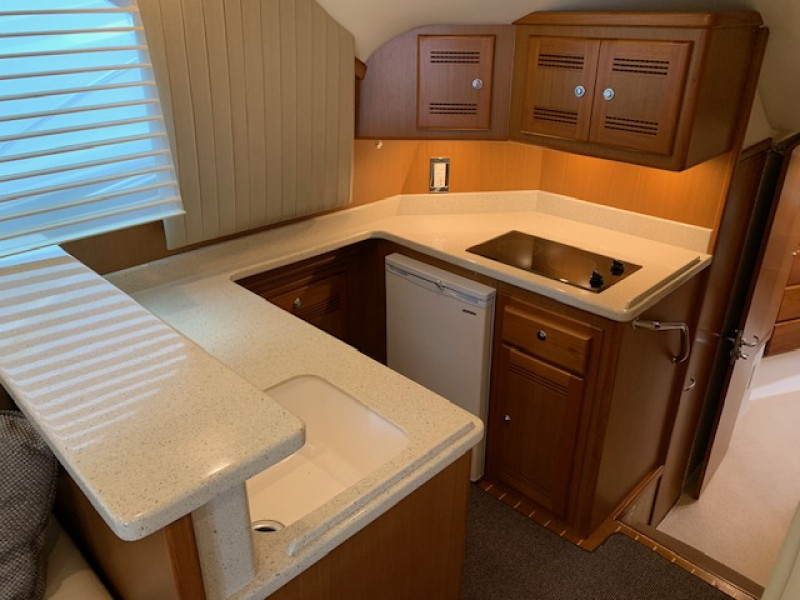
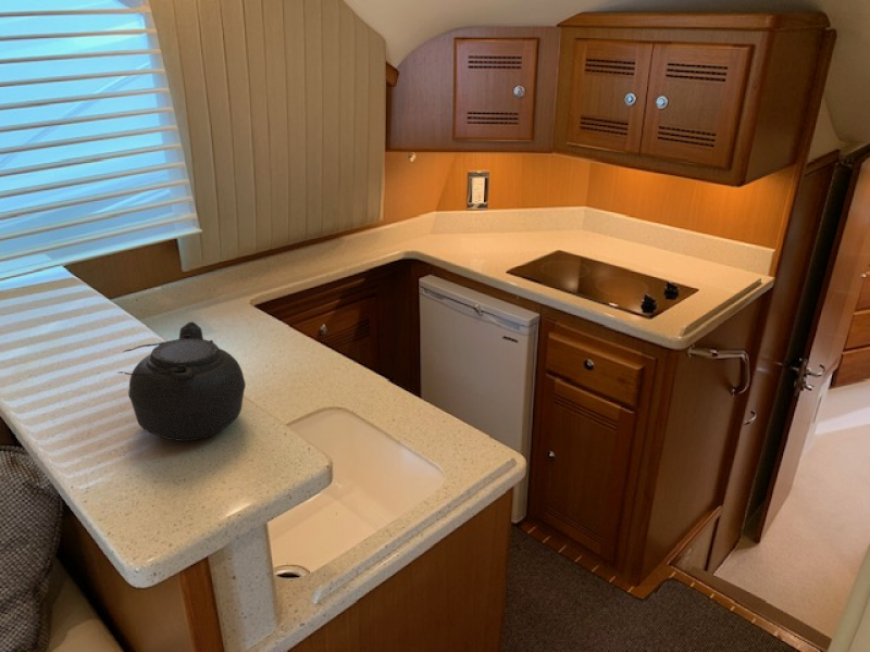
+ teapot (188, 381)
